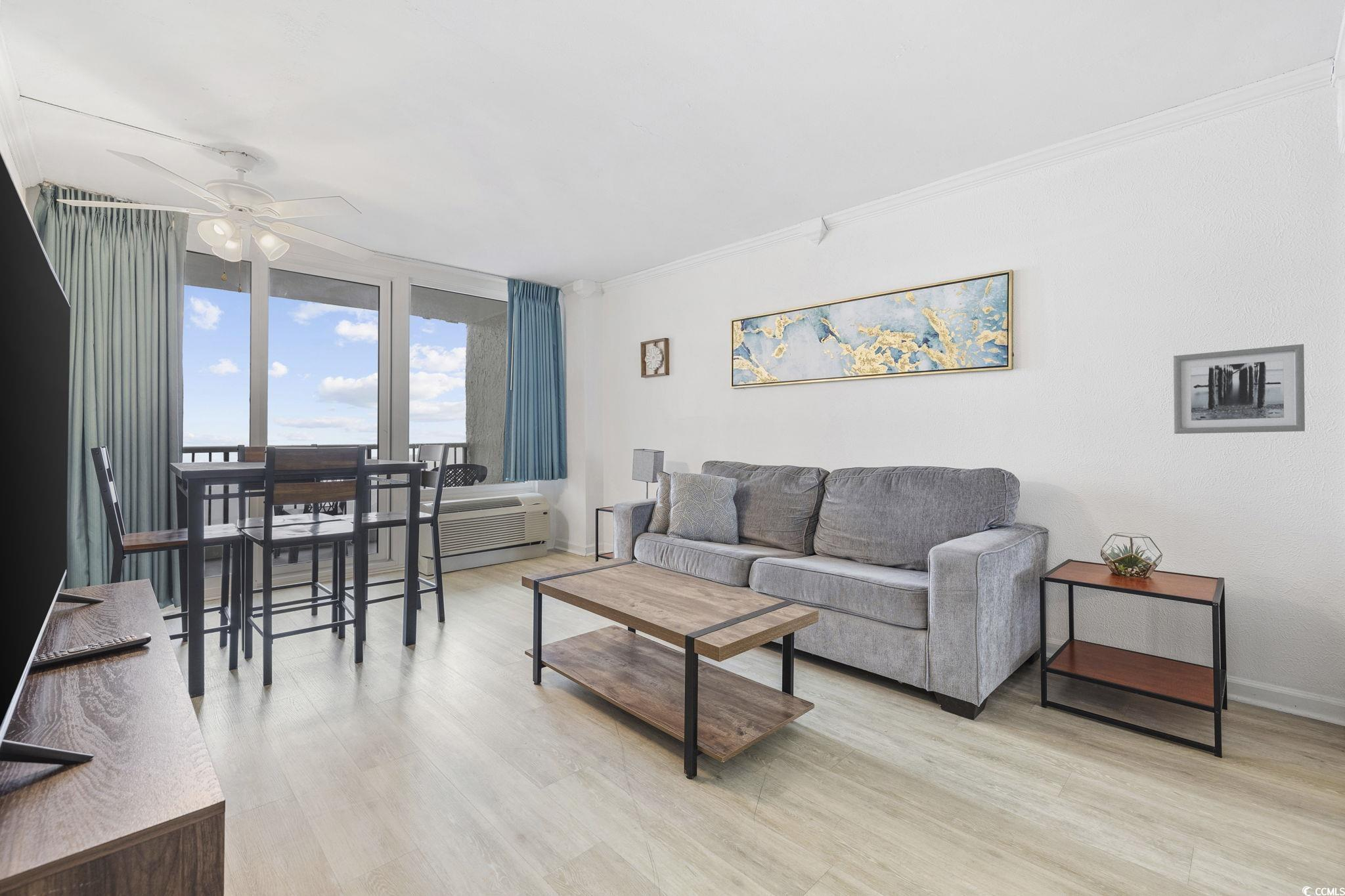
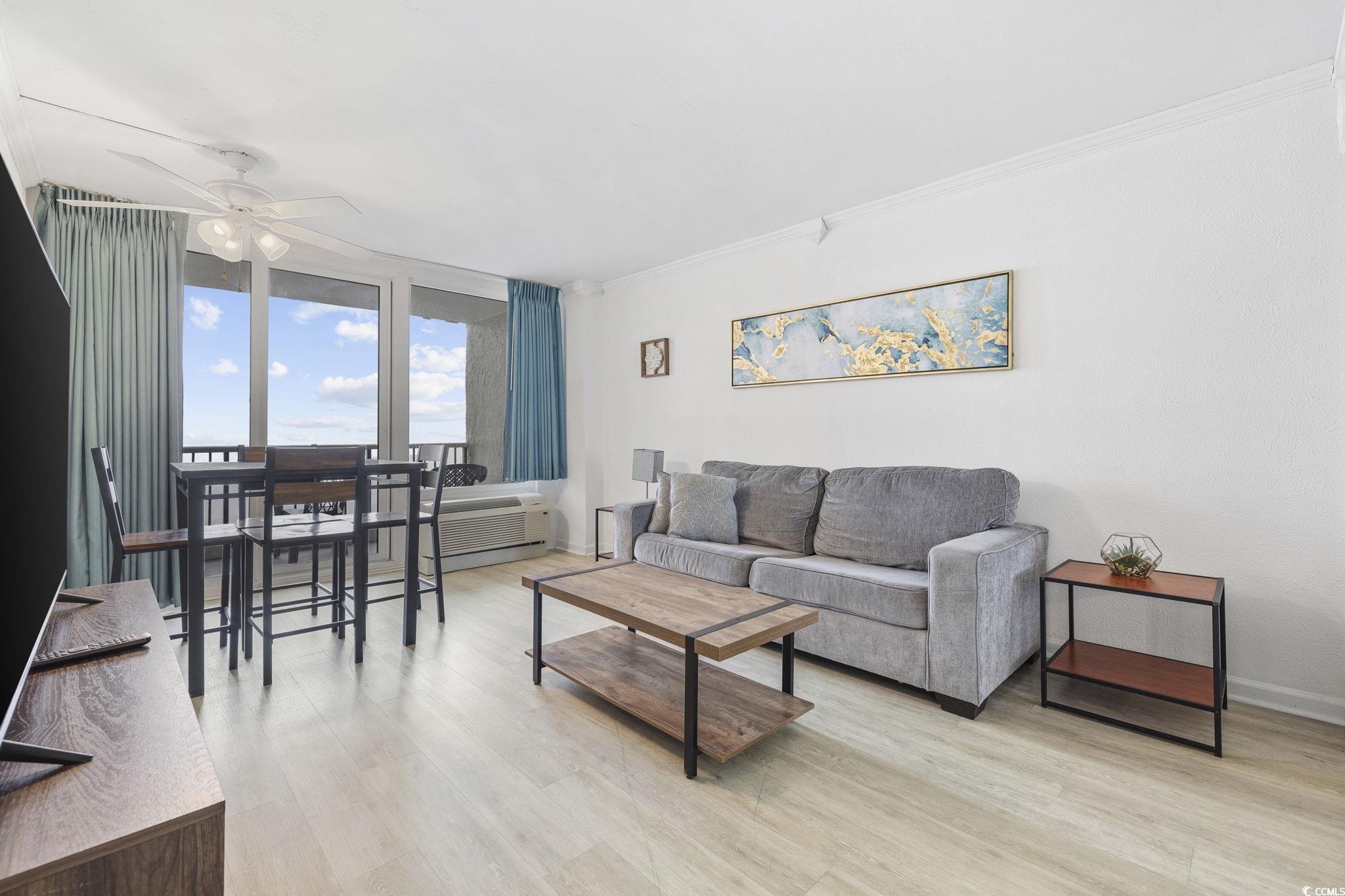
- wall art (1235, 391)
